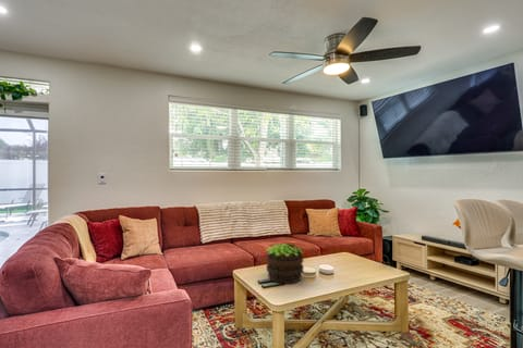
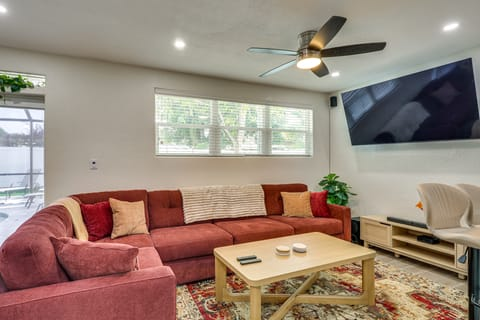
- potted plant (284, 260)
